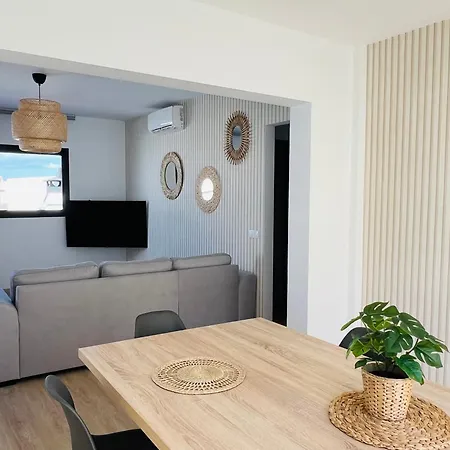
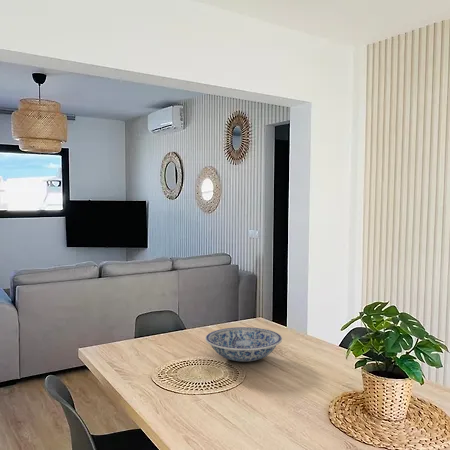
+ ceramic bowl (243, 346)
